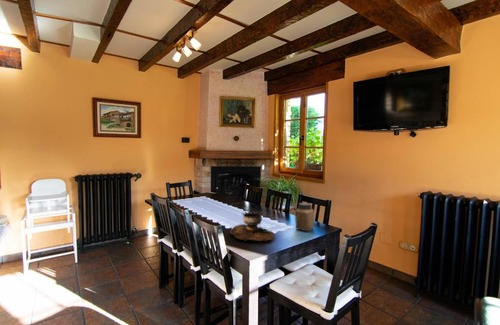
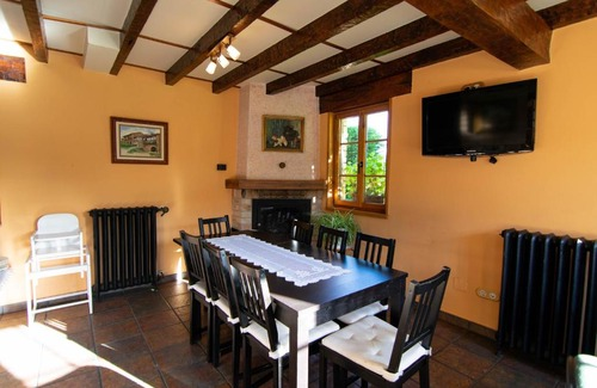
- jar (304, 216)
- brazier (252, 223)
